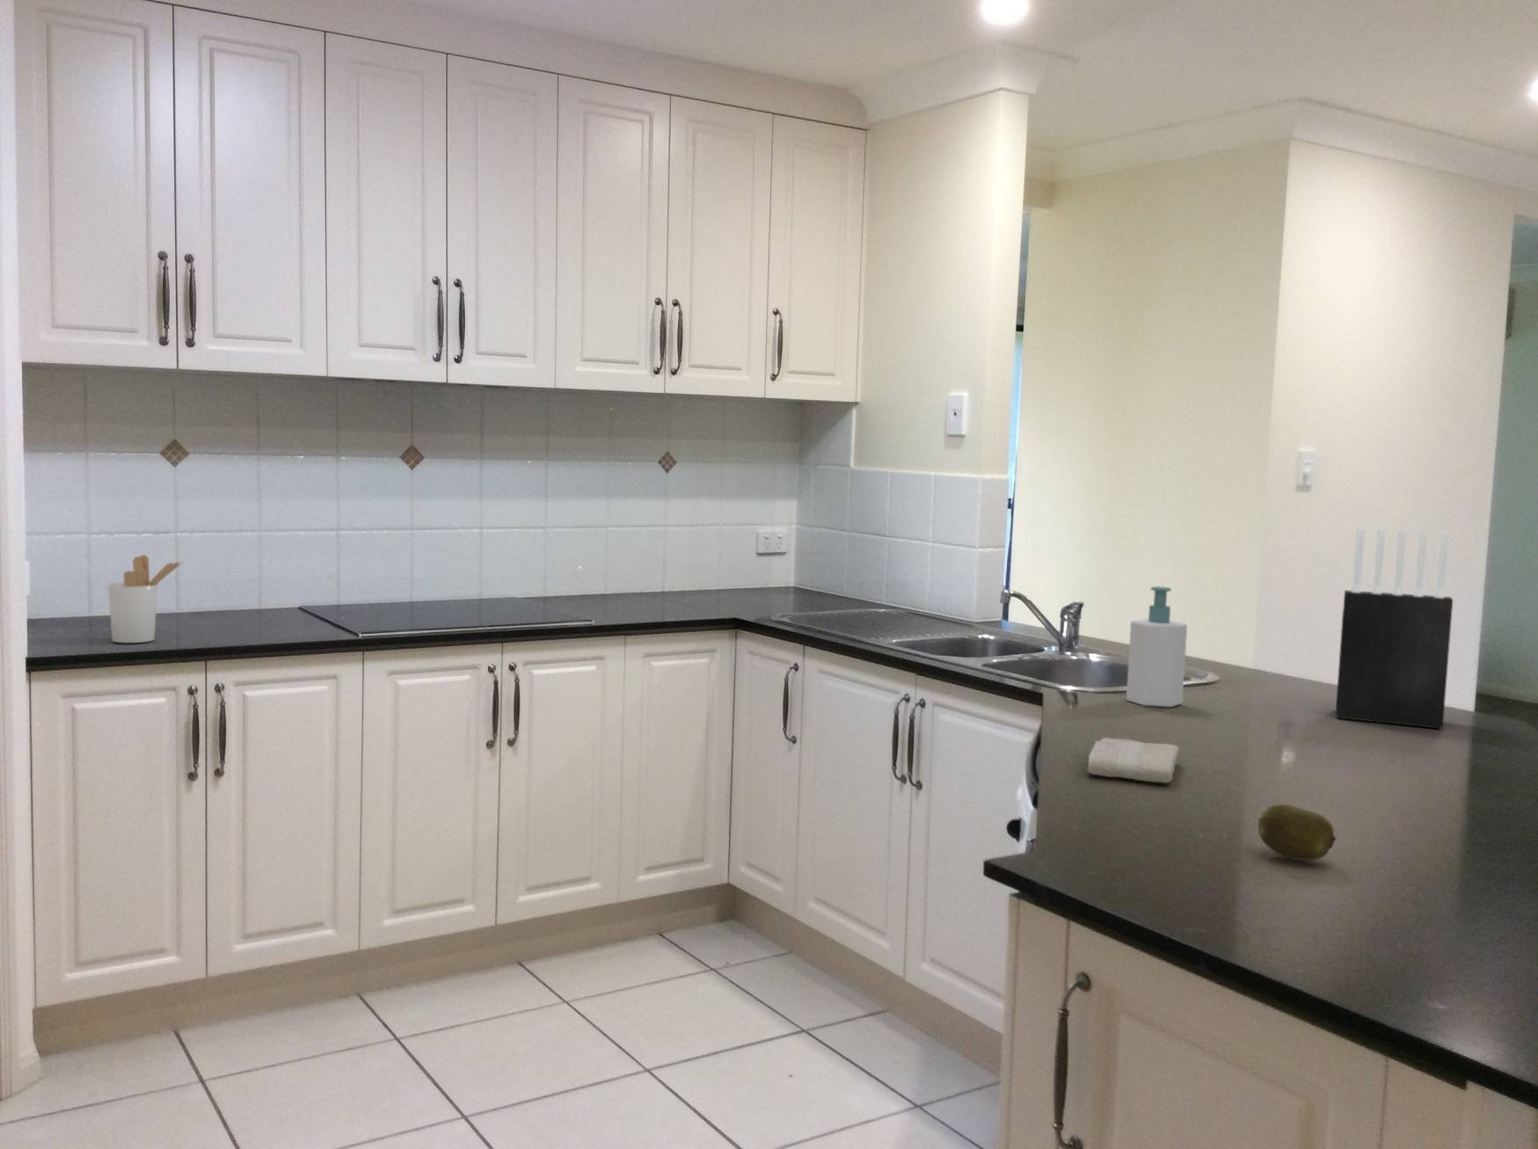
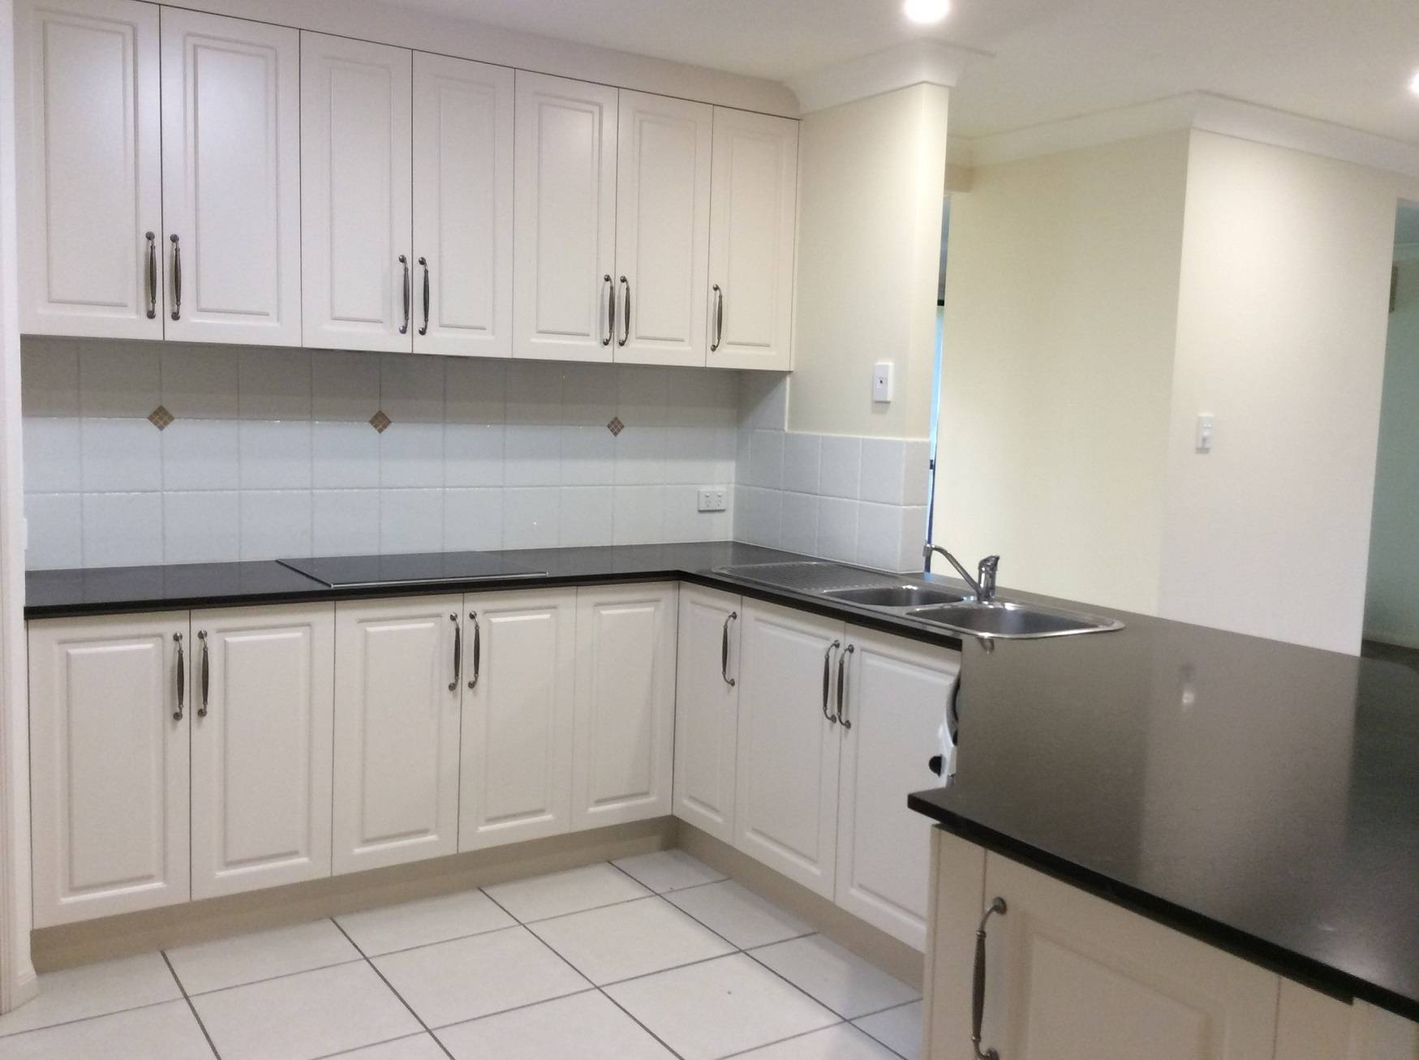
- fruit (1294, 833)
- washcloth (1135, 758)
- knife block (1394, 624)
- utensil holder (146, 599)
- soap bottle (1158, 645)
